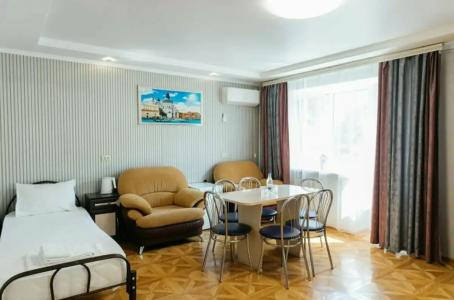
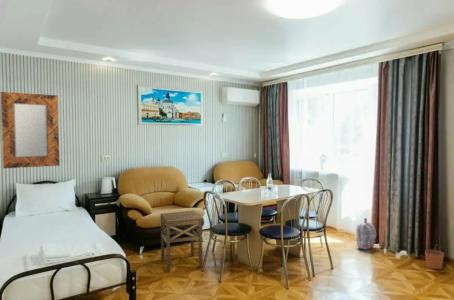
+ side table (181, 239)
+ plant pot (434, 255)
+ backpack (366, 233)
+ home mirror (31, 130)
